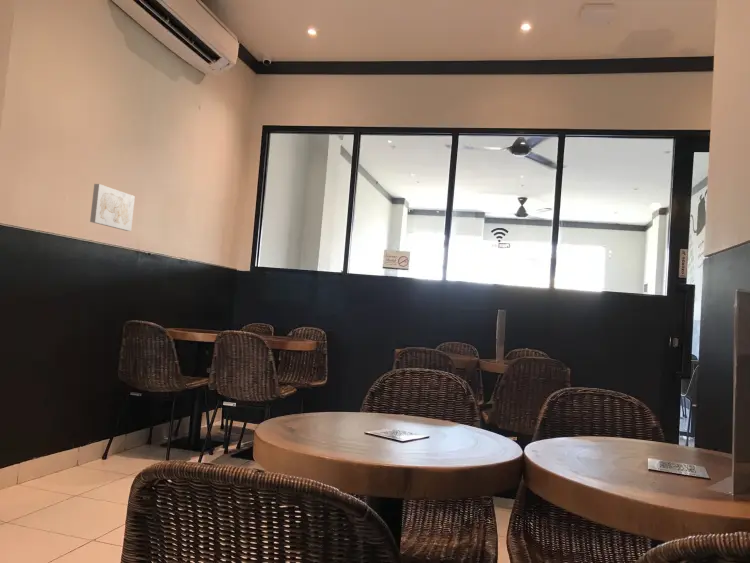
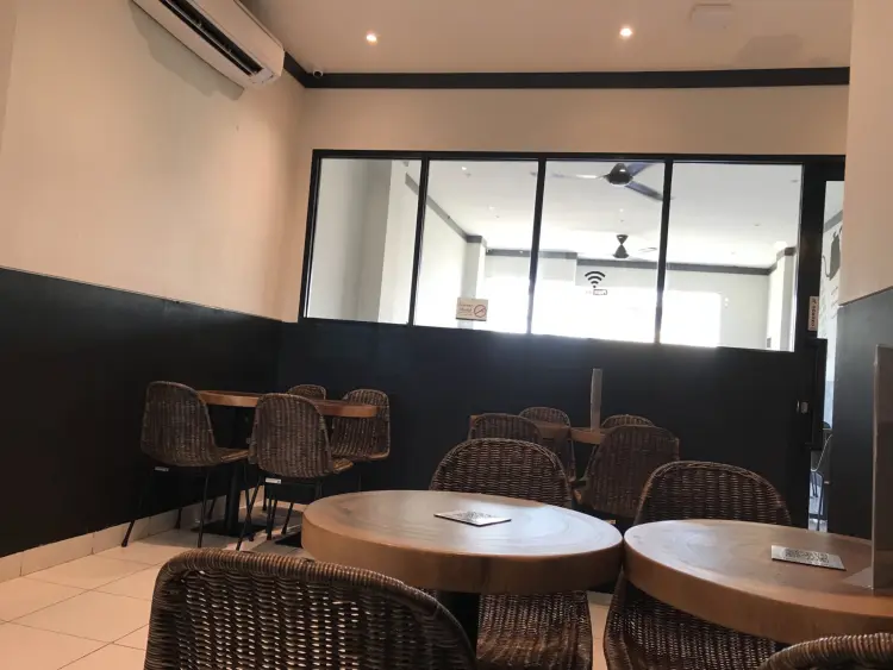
- wall art (113, 208)
